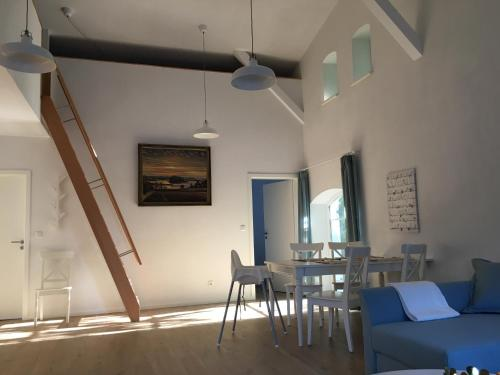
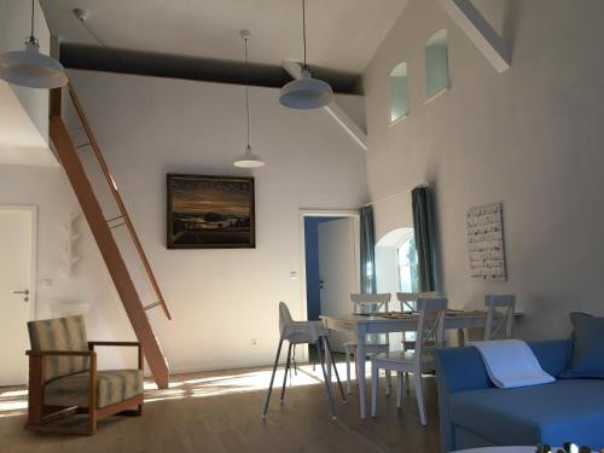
+ armchair (86, 368)
